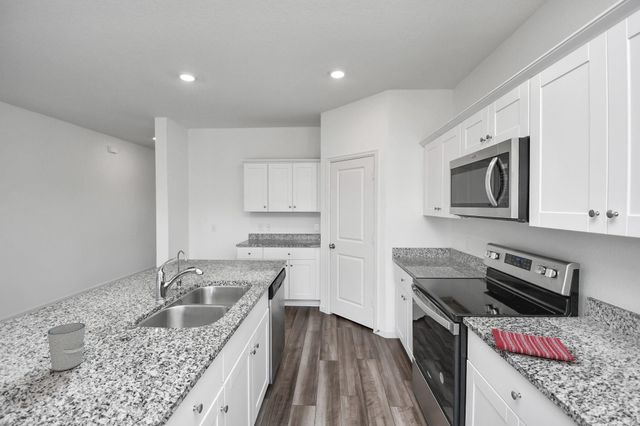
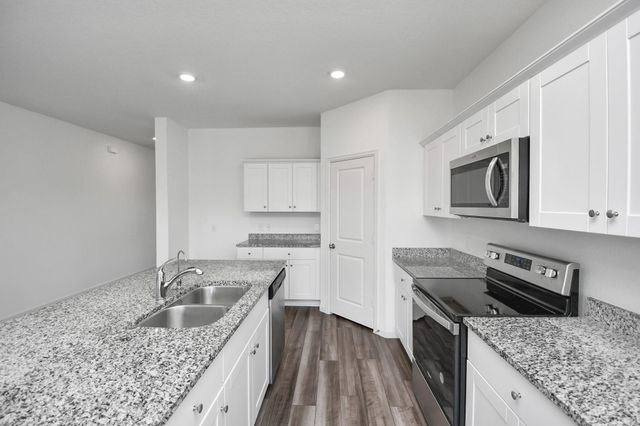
- dish towel (528, 343)
- cup (68, 347)
